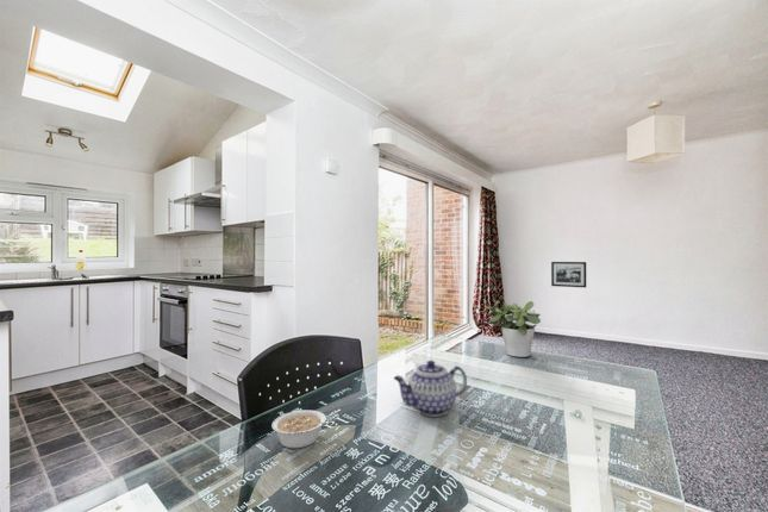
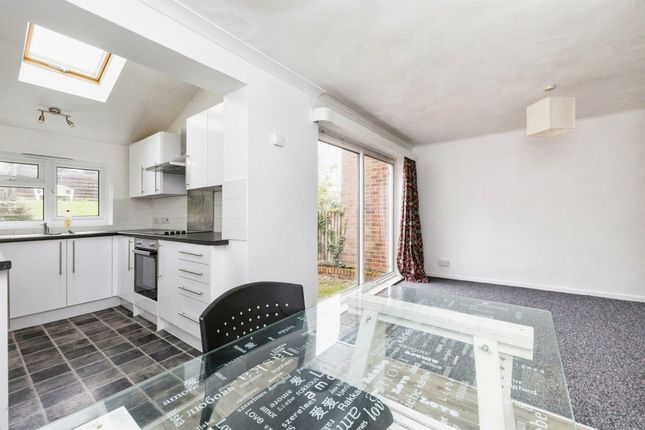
- potted plant (512, 327)
- legume (301, 427)
- picture frame (568, 274)
- teapot (431, 385)
